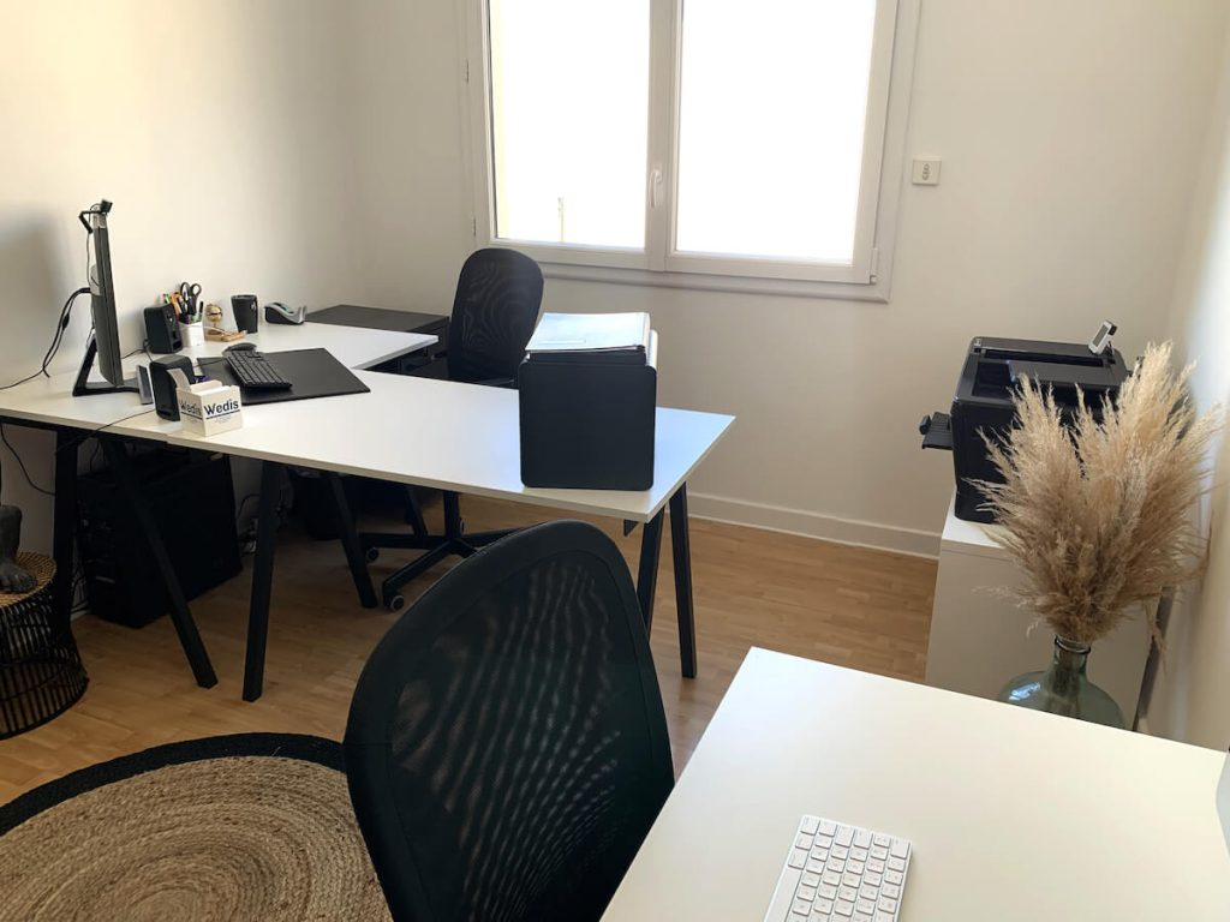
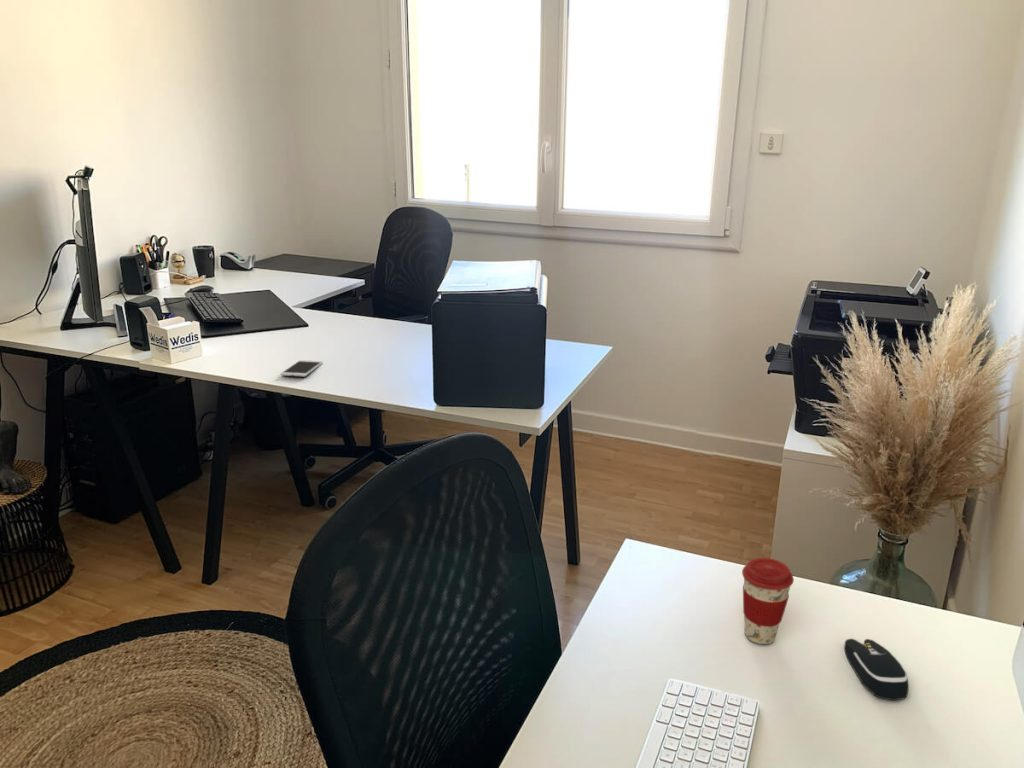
+ coffee cup (764, 602)
+ computer mouse (876, 663)
+ smartphone (302, 368)
